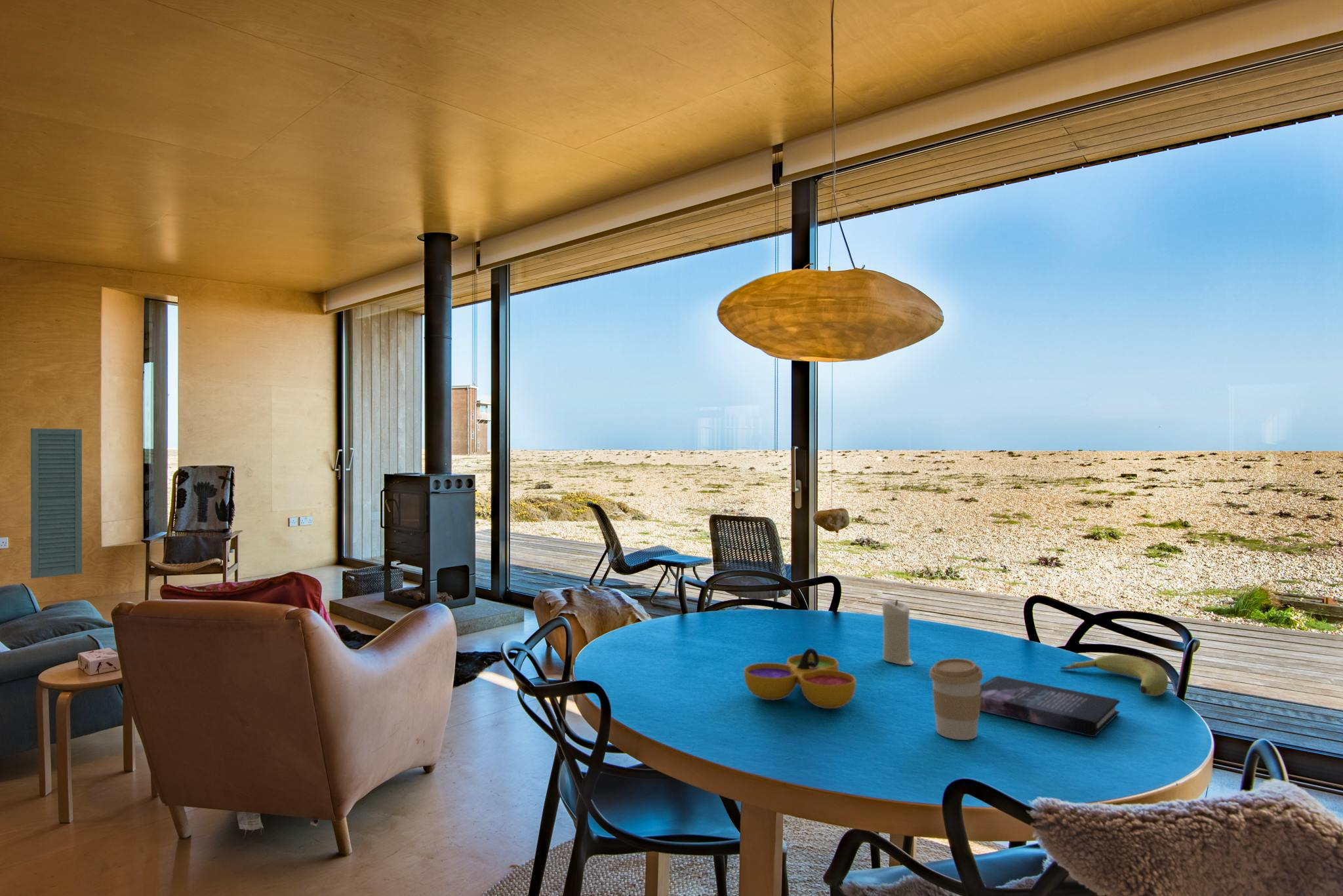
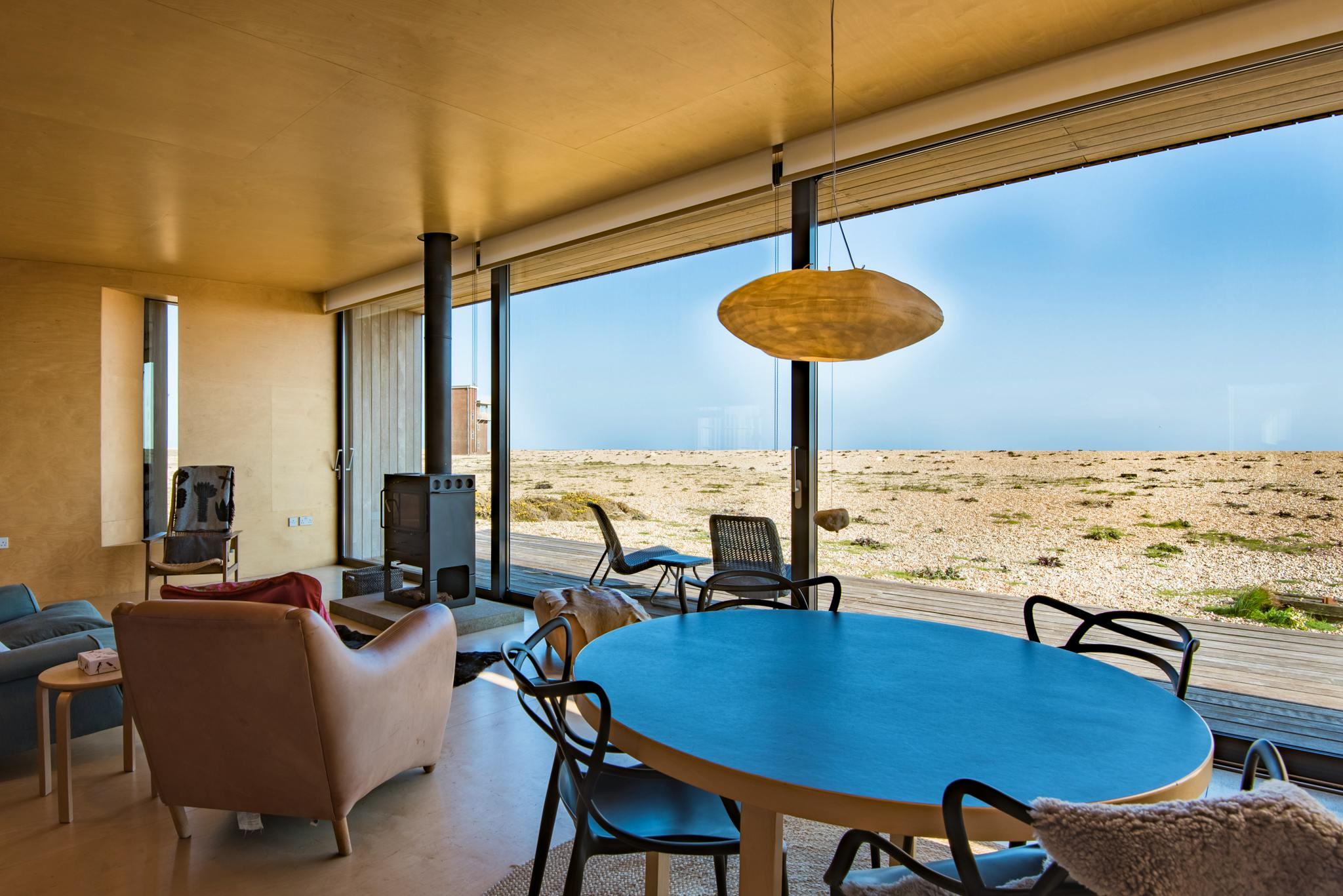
- candle (898, 630)
- decorative bowl (809, 675)
- book (1041, 703)
- wall art (56, 502)
- coffee cup (956, 697)
- banana (1113, 669)
